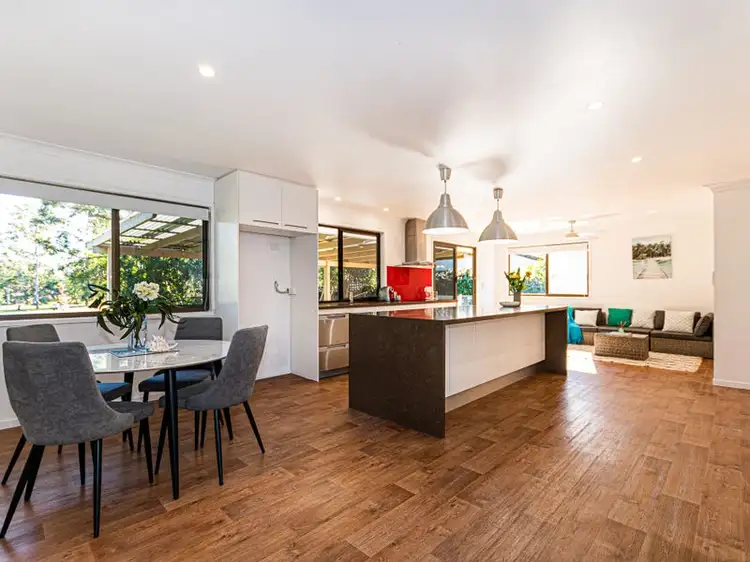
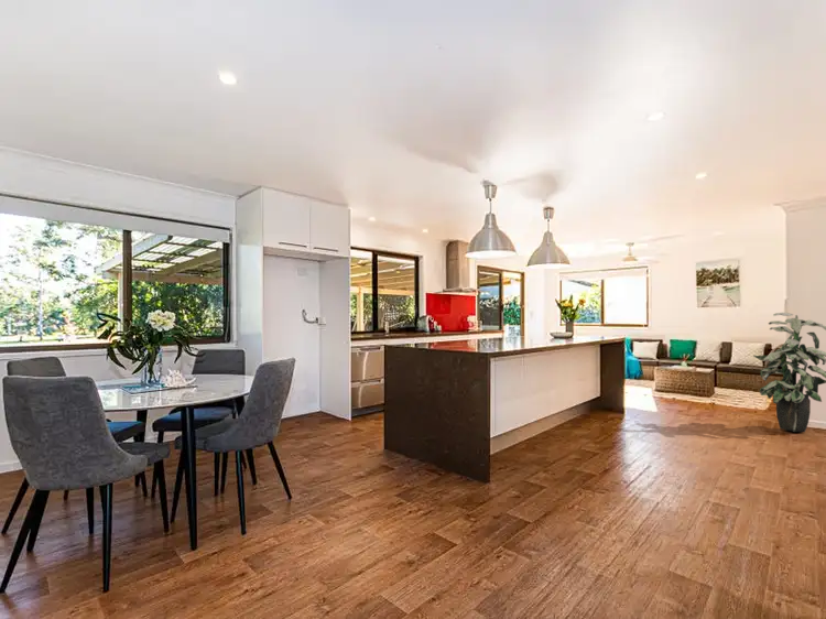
+ indoor plant (790, 370)
